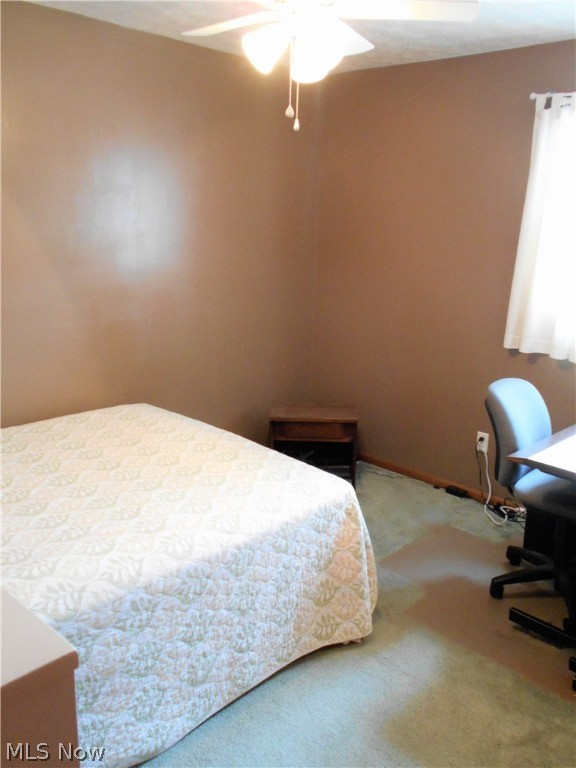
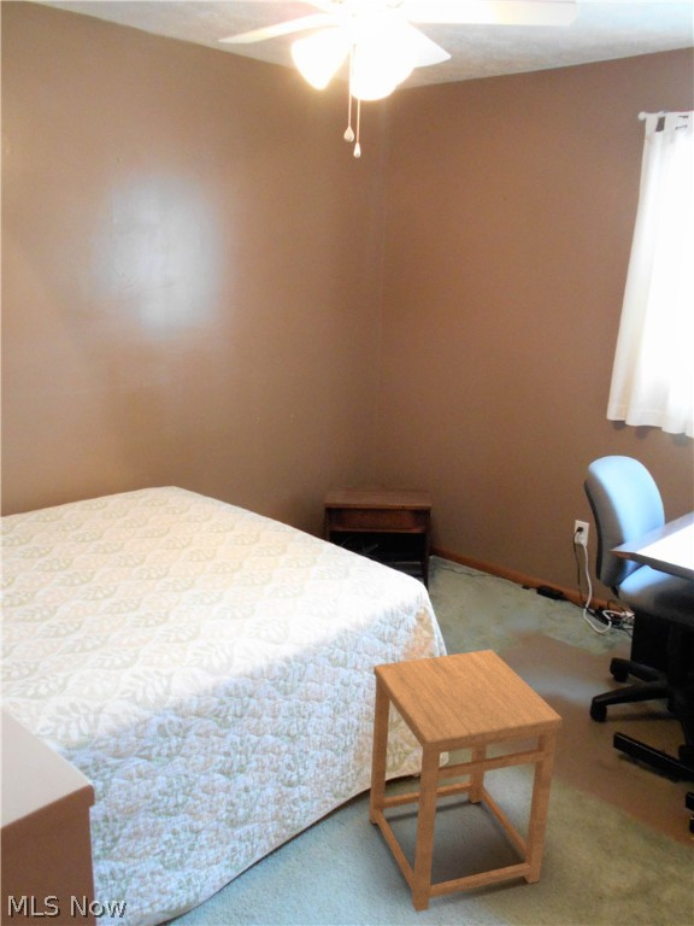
+ side table (455, 770)
